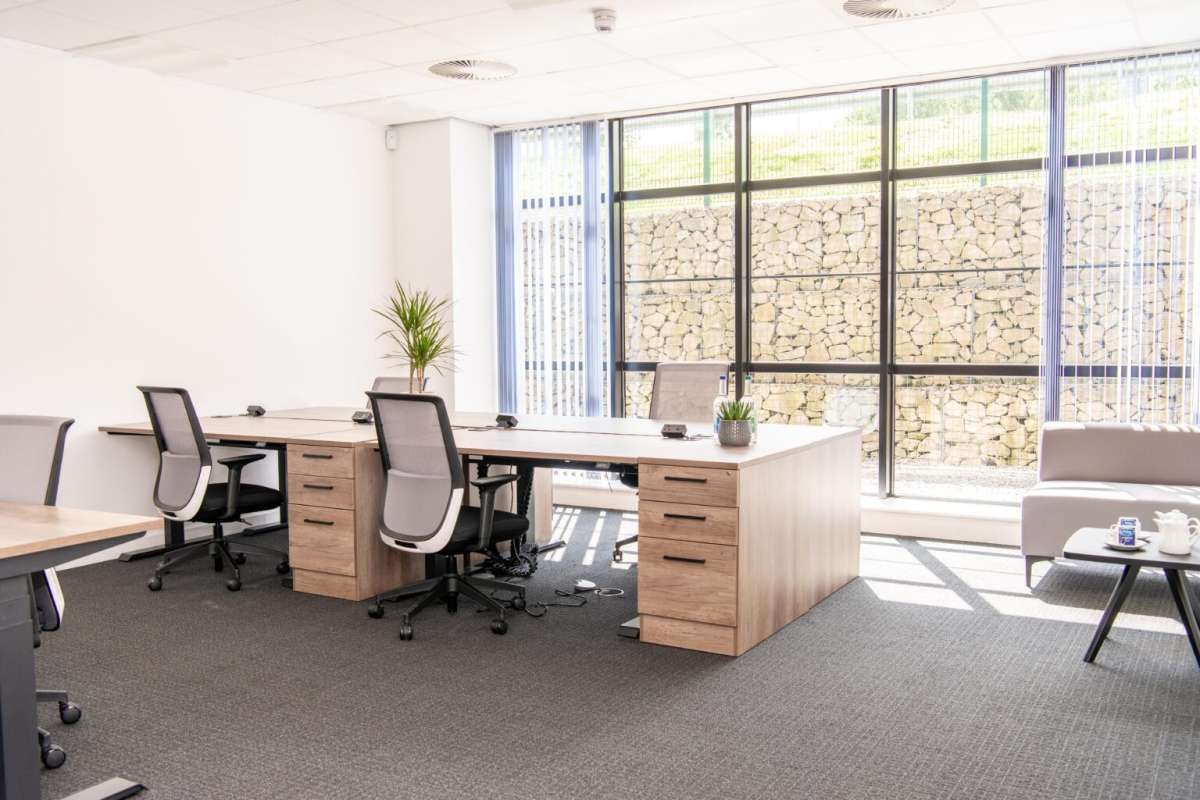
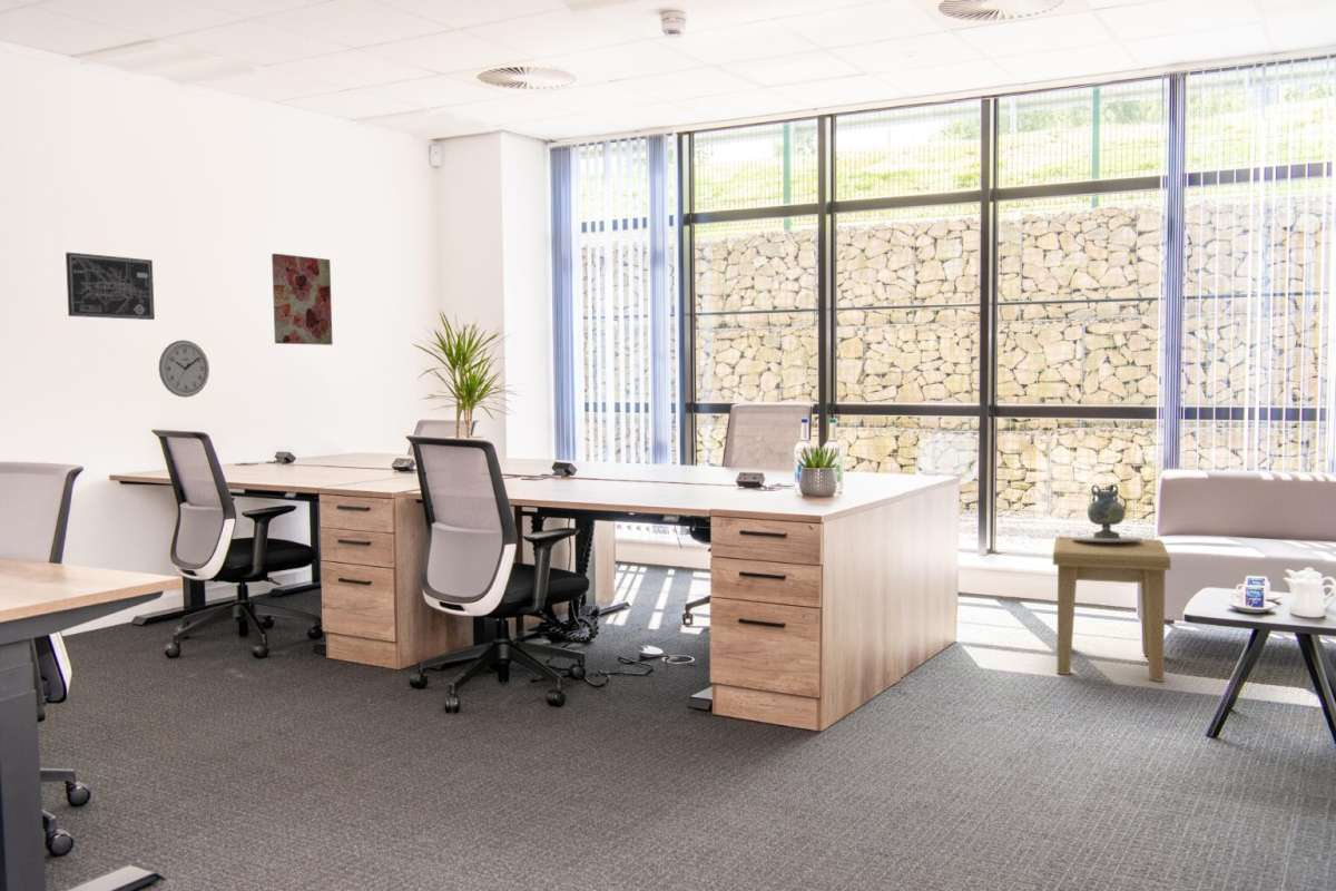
+ decorative vase (1107, 513)
+ wall art (111, 286)
+ side table (1109, 580)
+ wall clock (185, 369)
+ wall art (303, 300)
